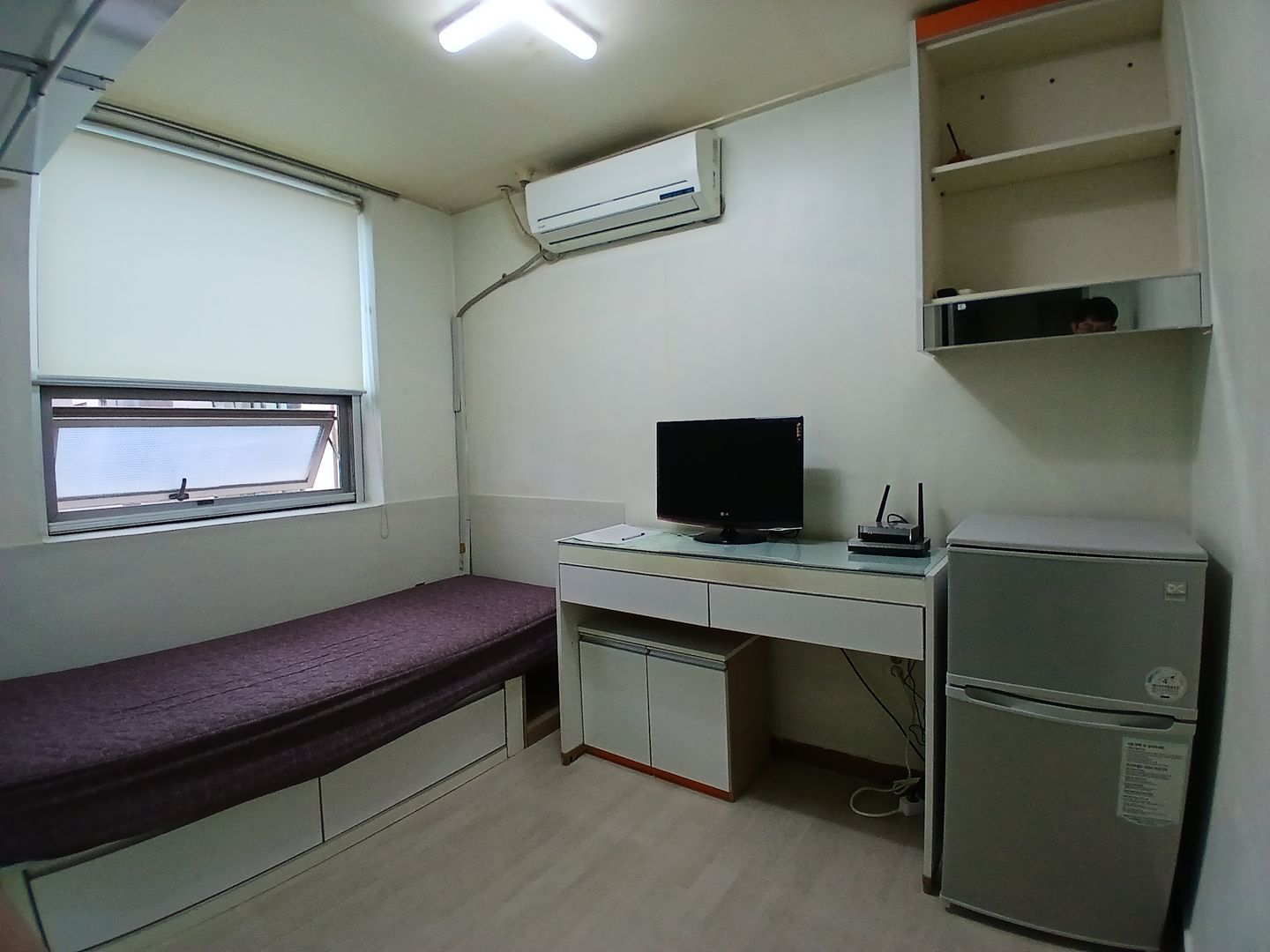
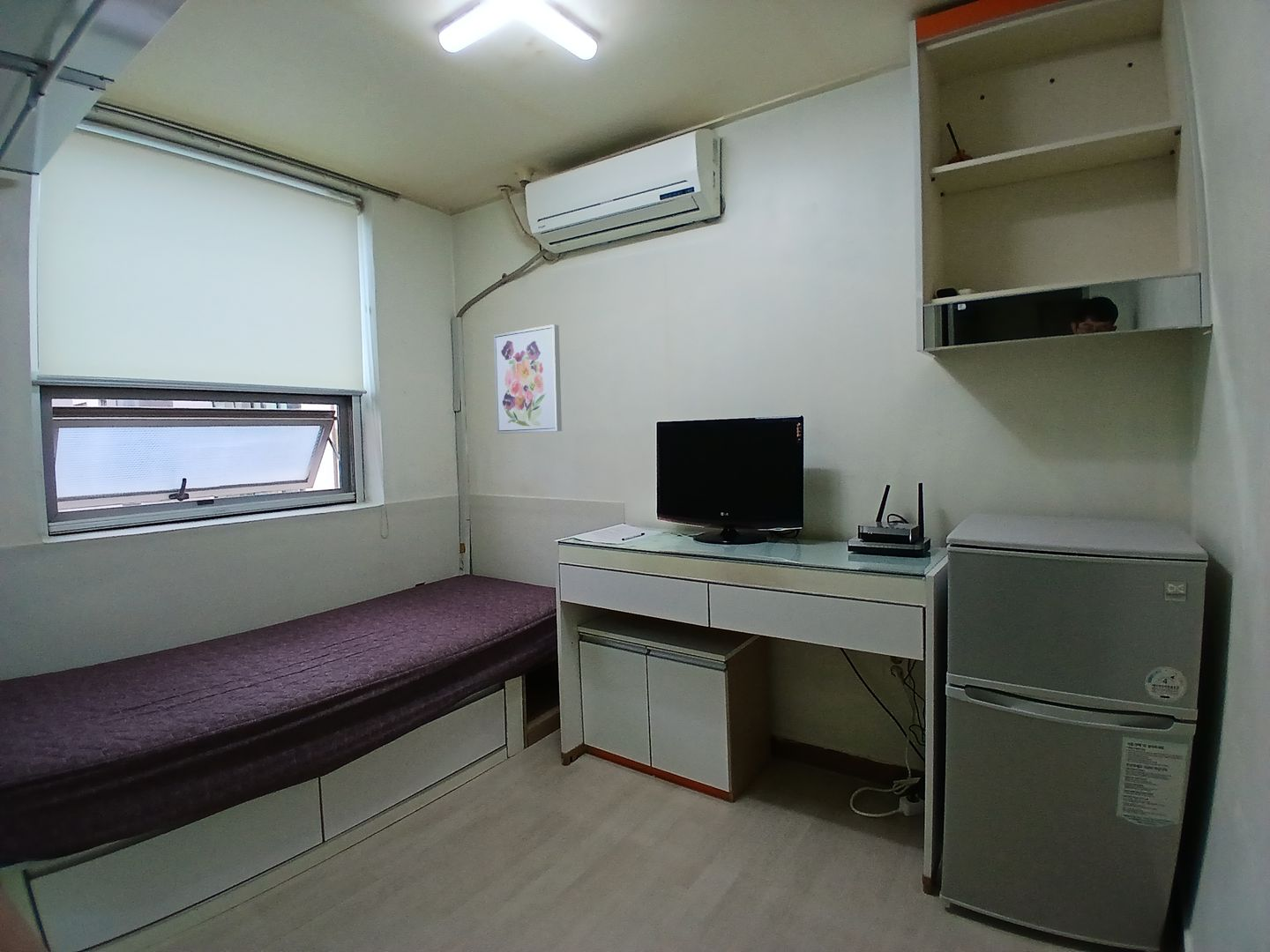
+ wall art (527, 381)
